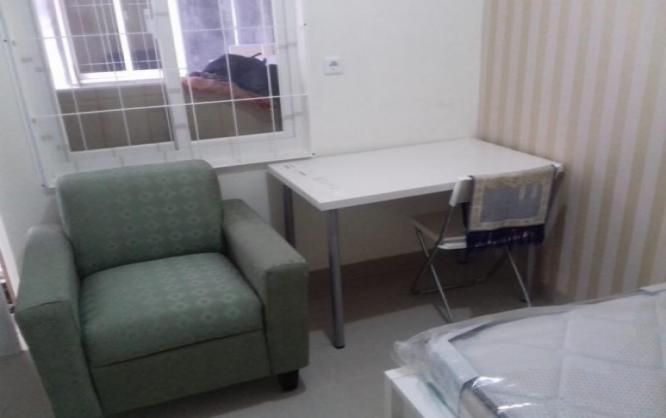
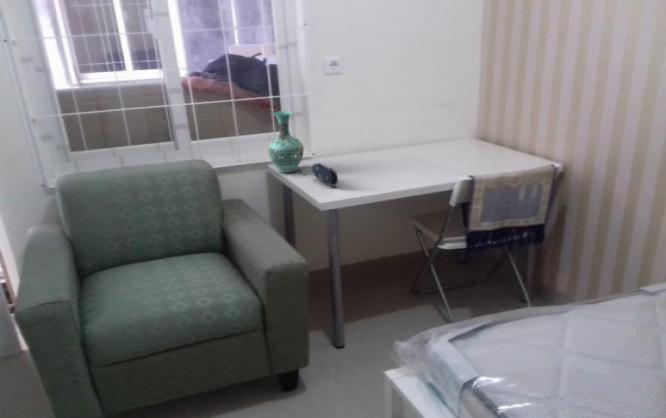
+ pencil case (324, 174)
+ vase (285, 142)
